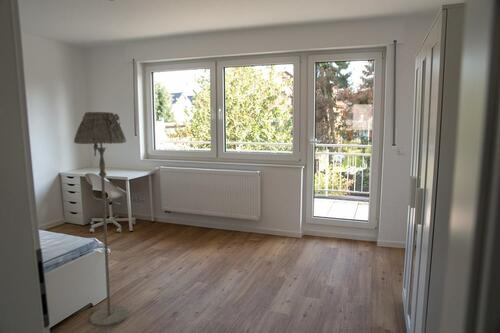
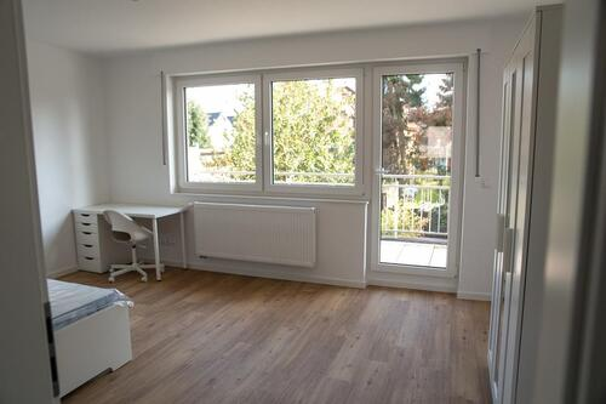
- floor lamp (104, 218)
